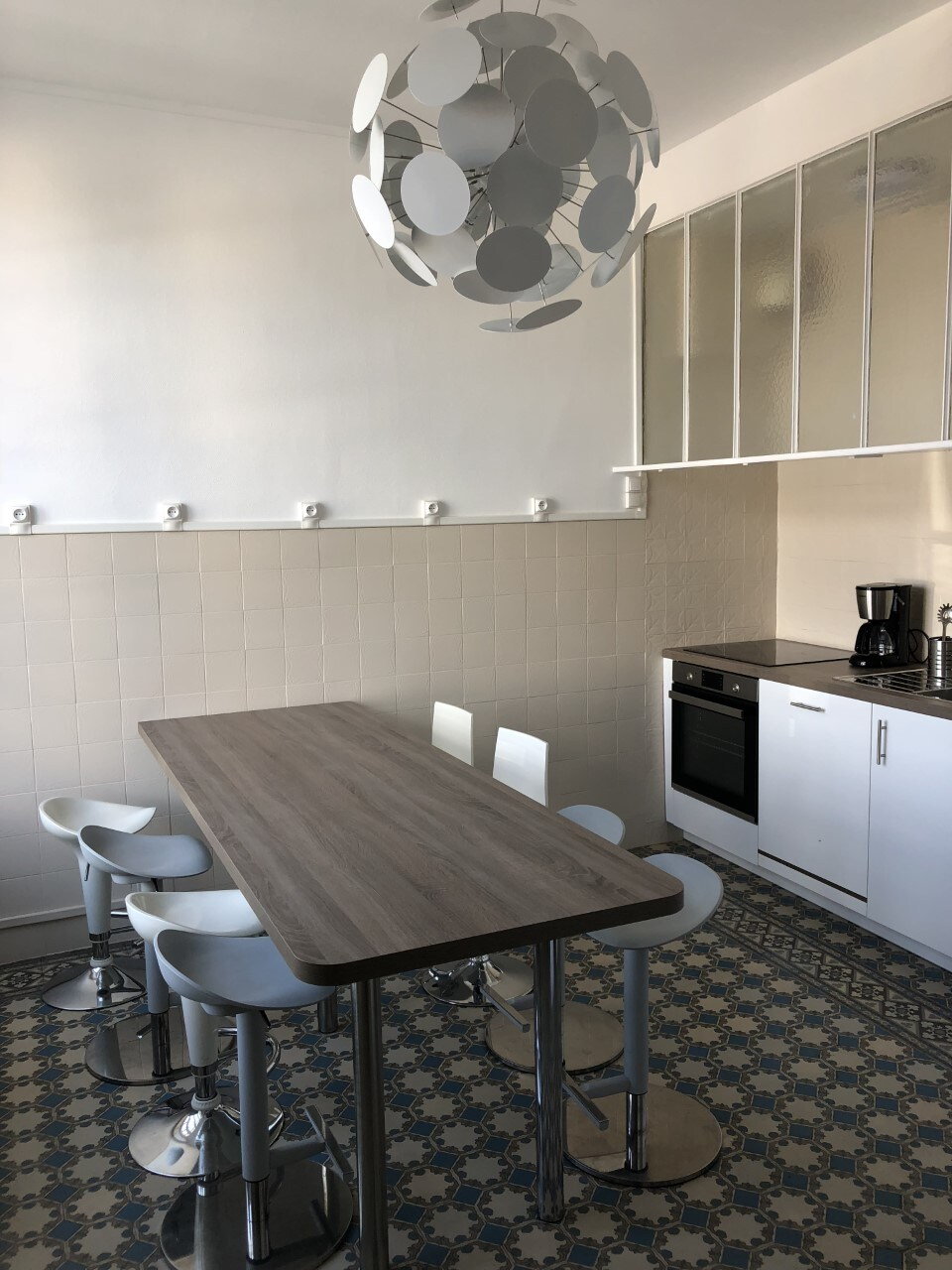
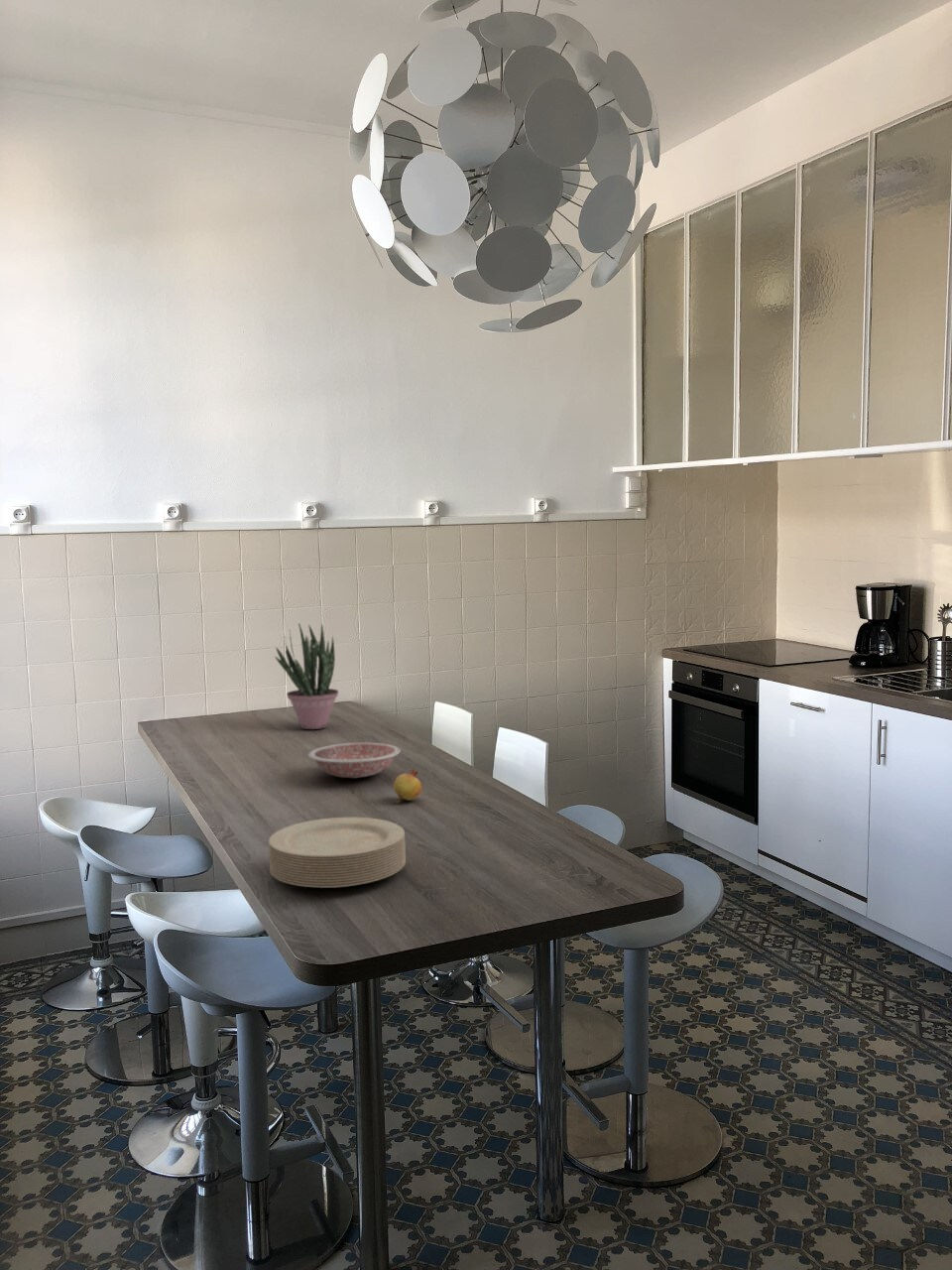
+ plate (337, 853)
+ potted plant (306, 675)
+ fruit (407, 784)
+ bowl (355, 763)
